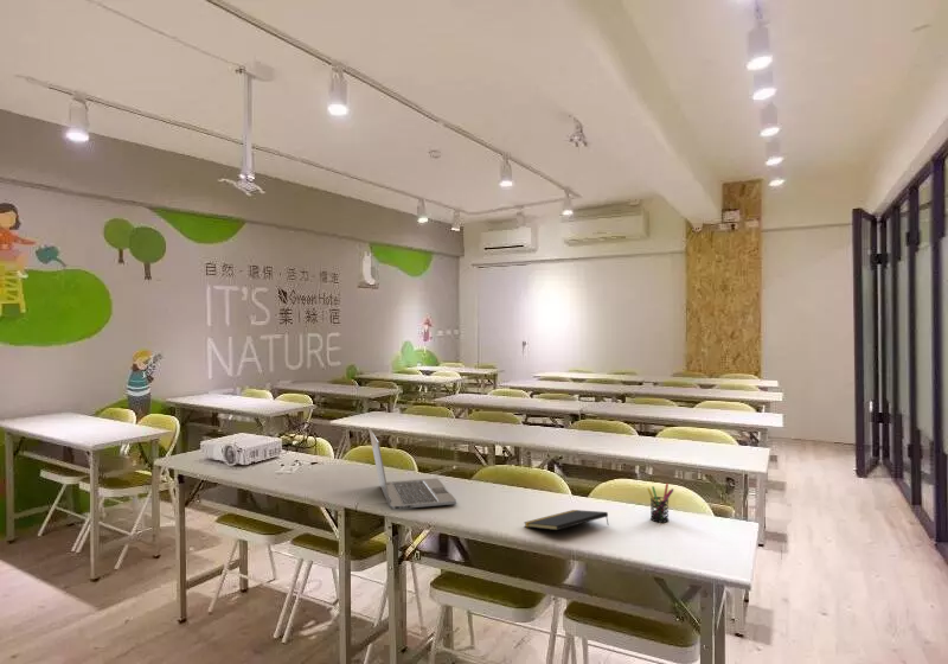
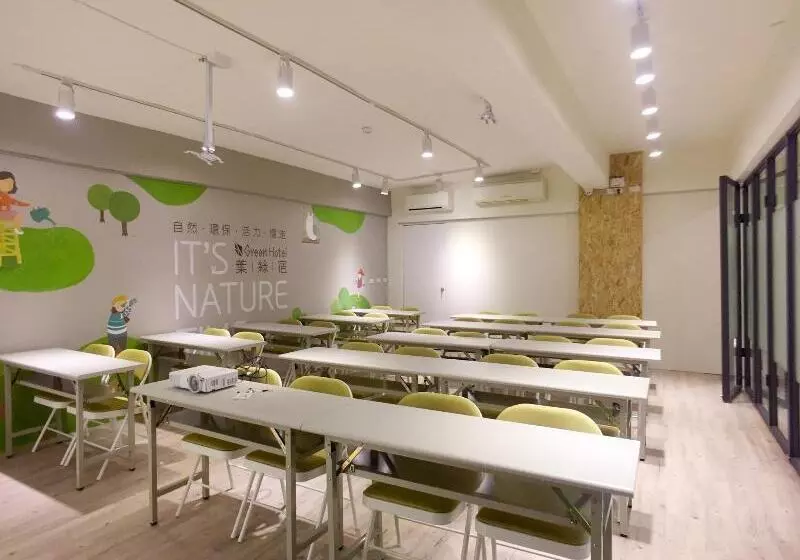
- laptop (410, 480)
- pen holder (659, 502)
- notepad (565, 519)
